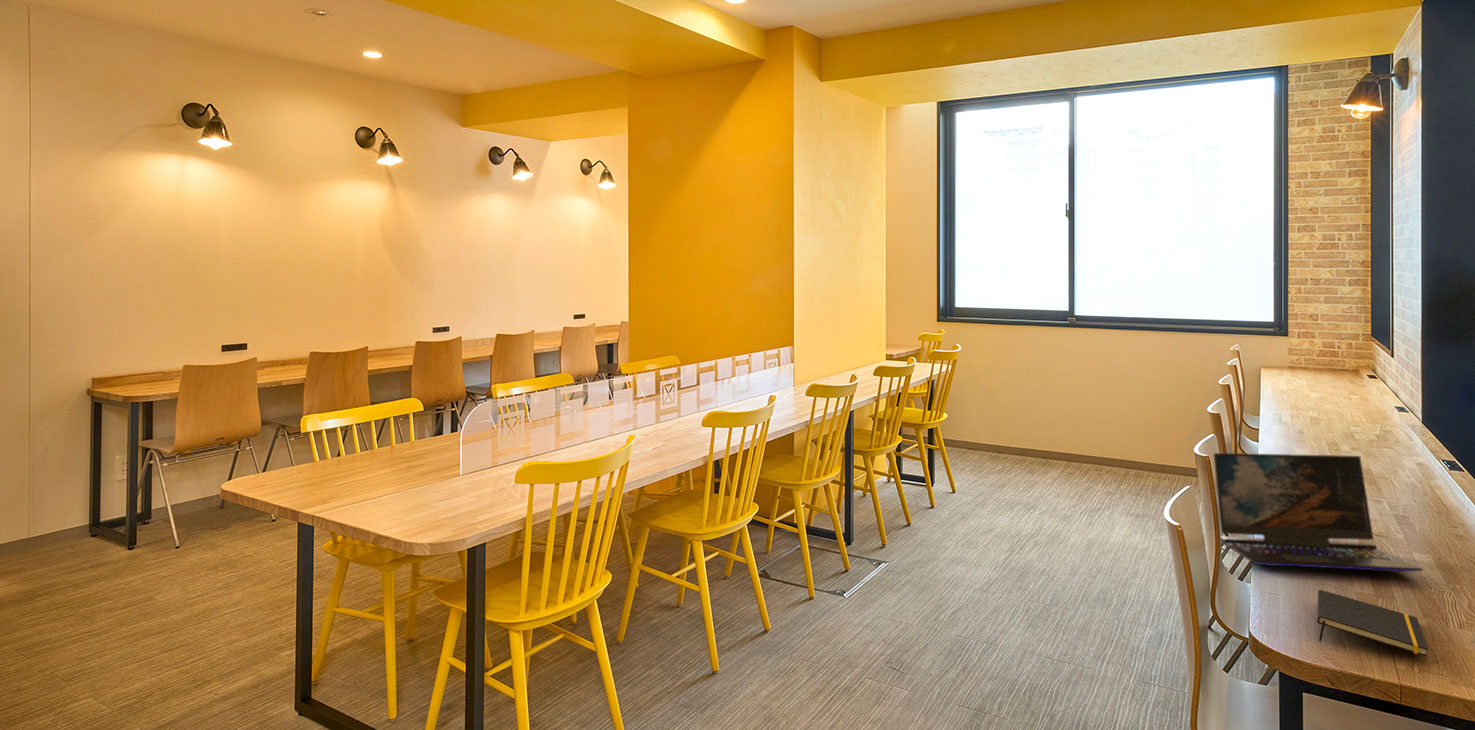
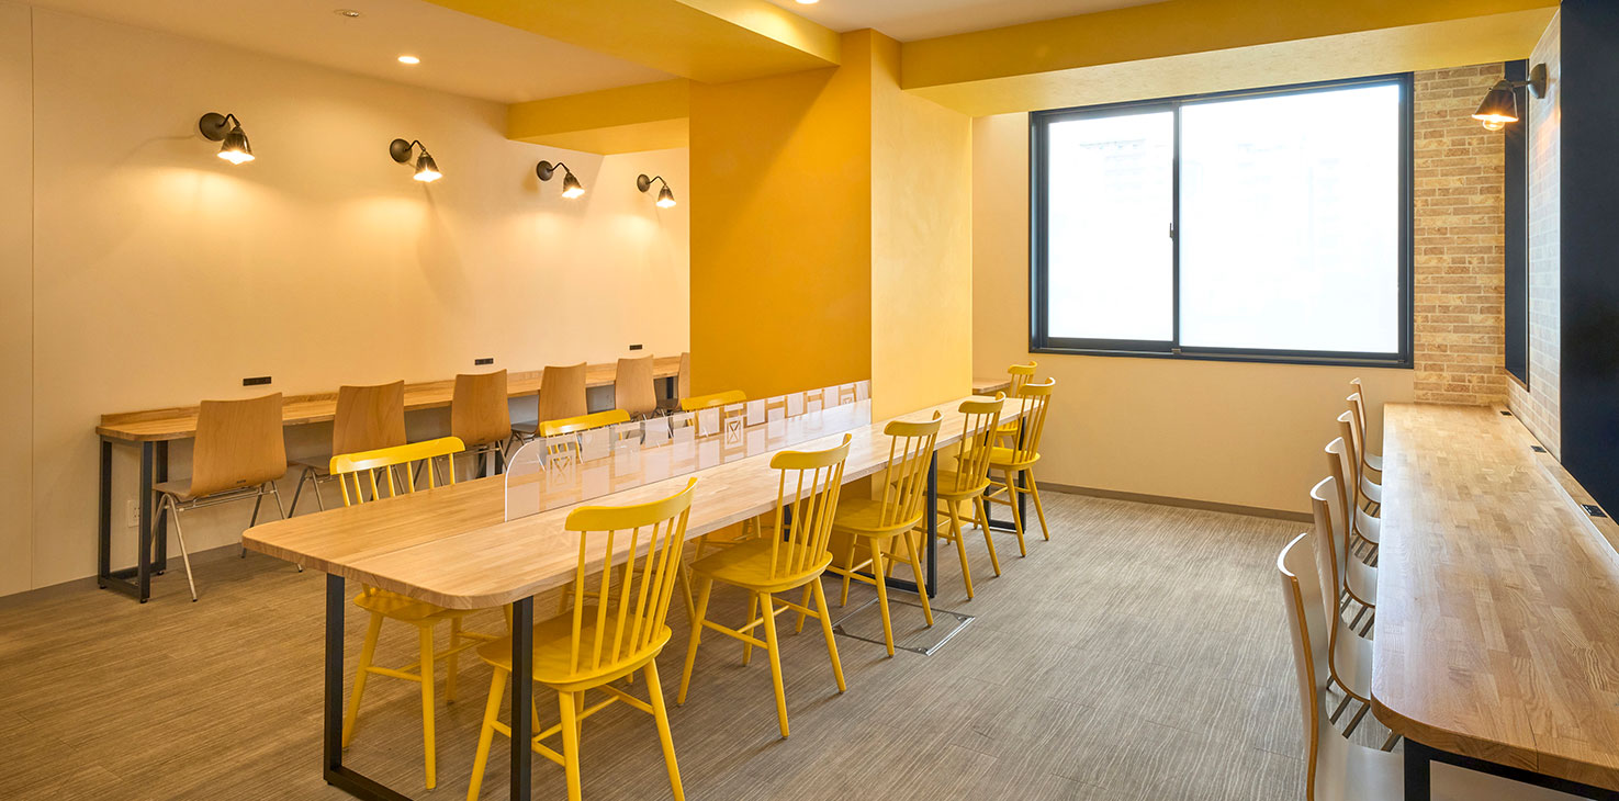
- laptop (1308, 508)
- notepad (1368, 620)
